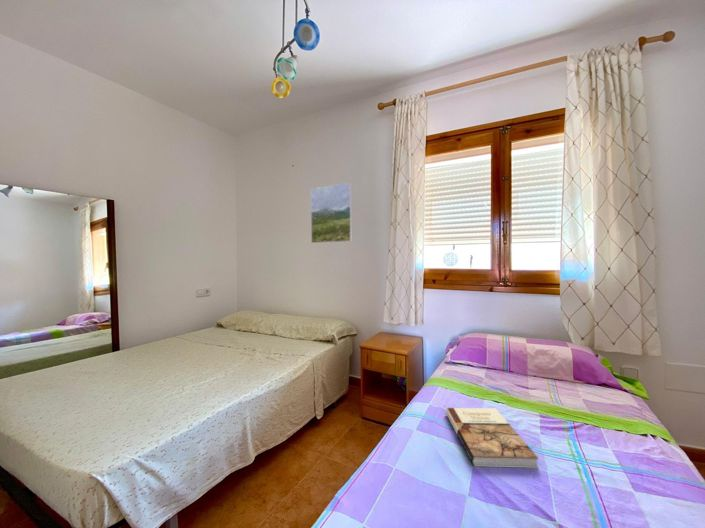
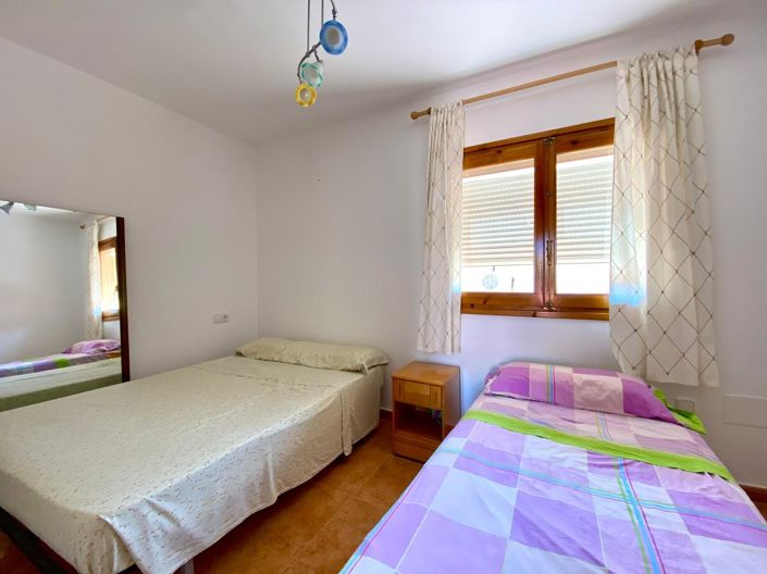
- book (485, 433)
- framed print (330, 214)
